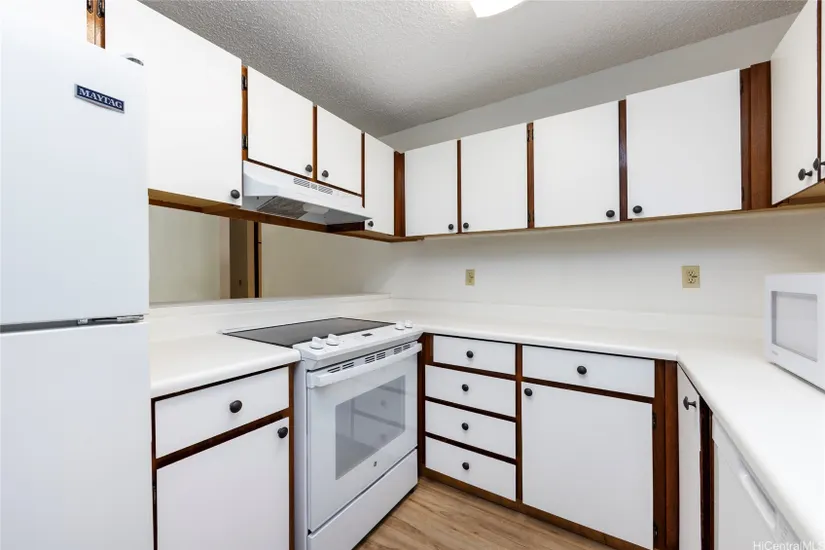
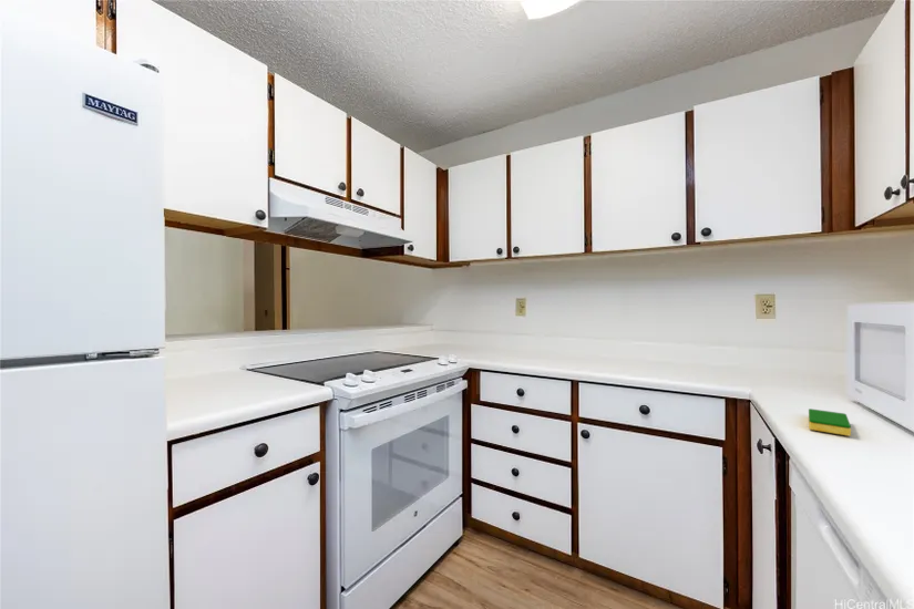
+ dish sponge (828, 421)
